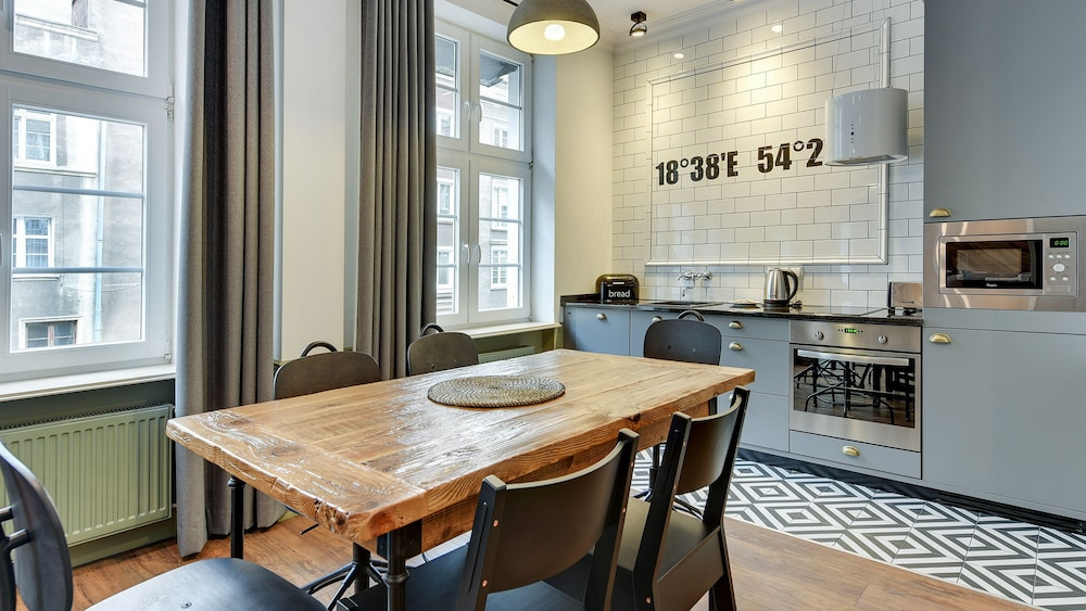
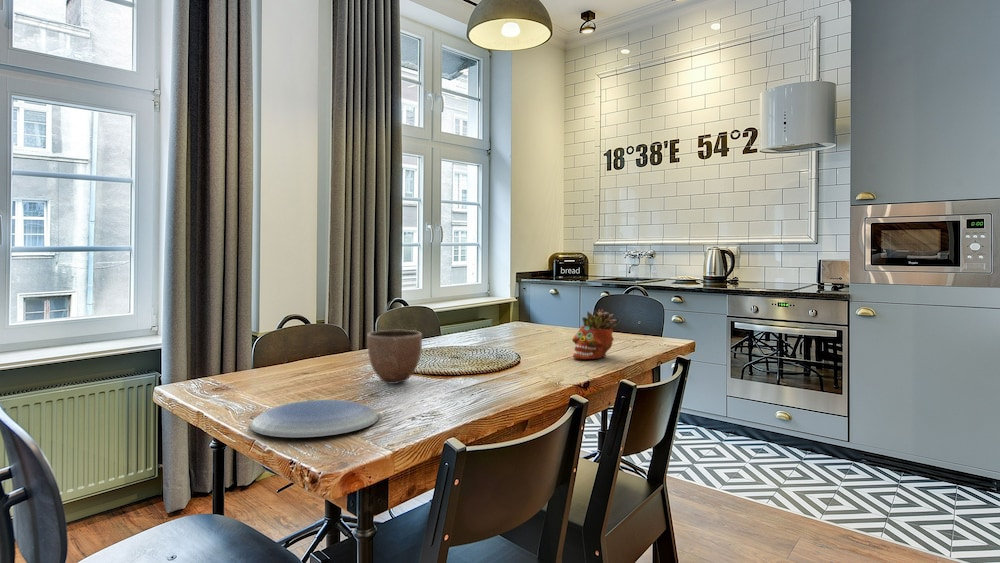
+ decorative bowl (394, 357)
+ succulent planter (593, 333)
+ plate (316, 413)
